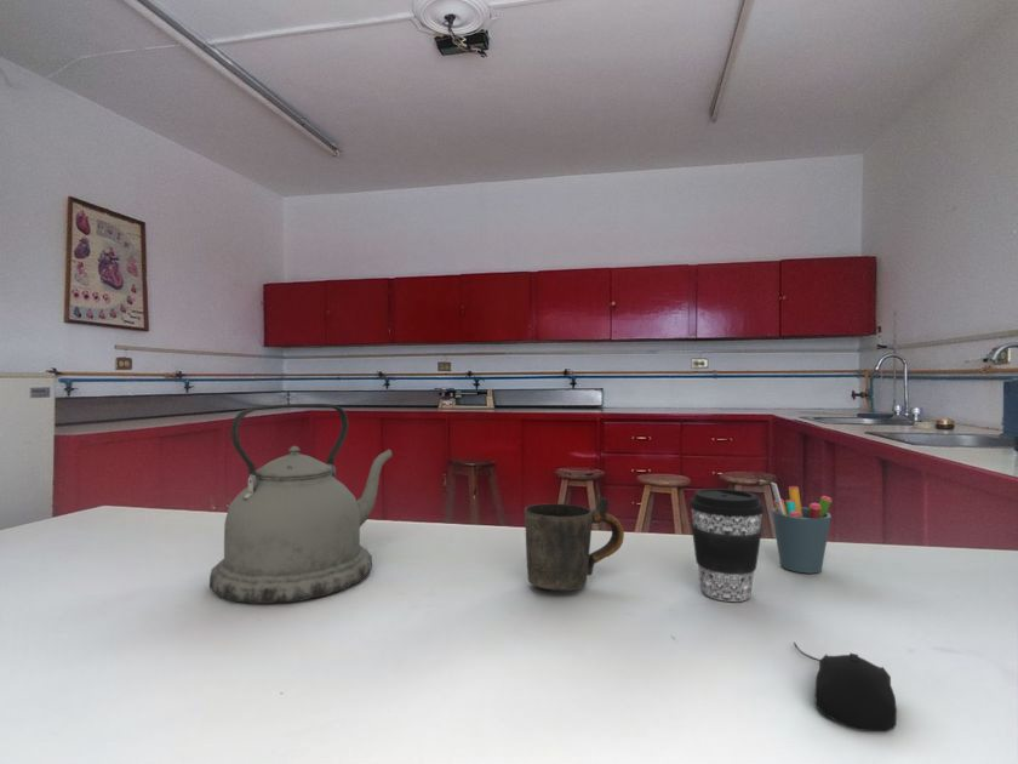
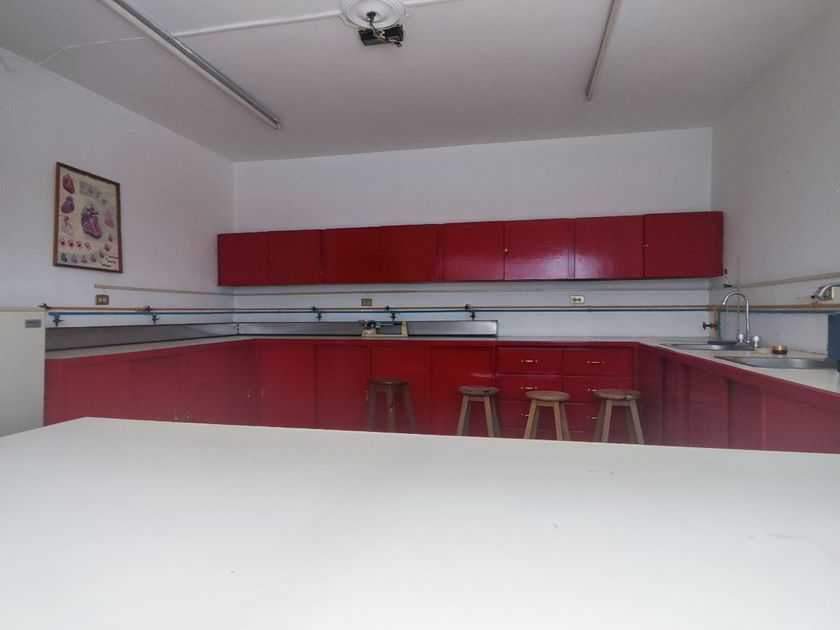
- computer mouse (837, 665)
- coffee cup (725, 543)
- pen holder (800, 524)
- mug (574, 543)
- kettle (301, 488)
